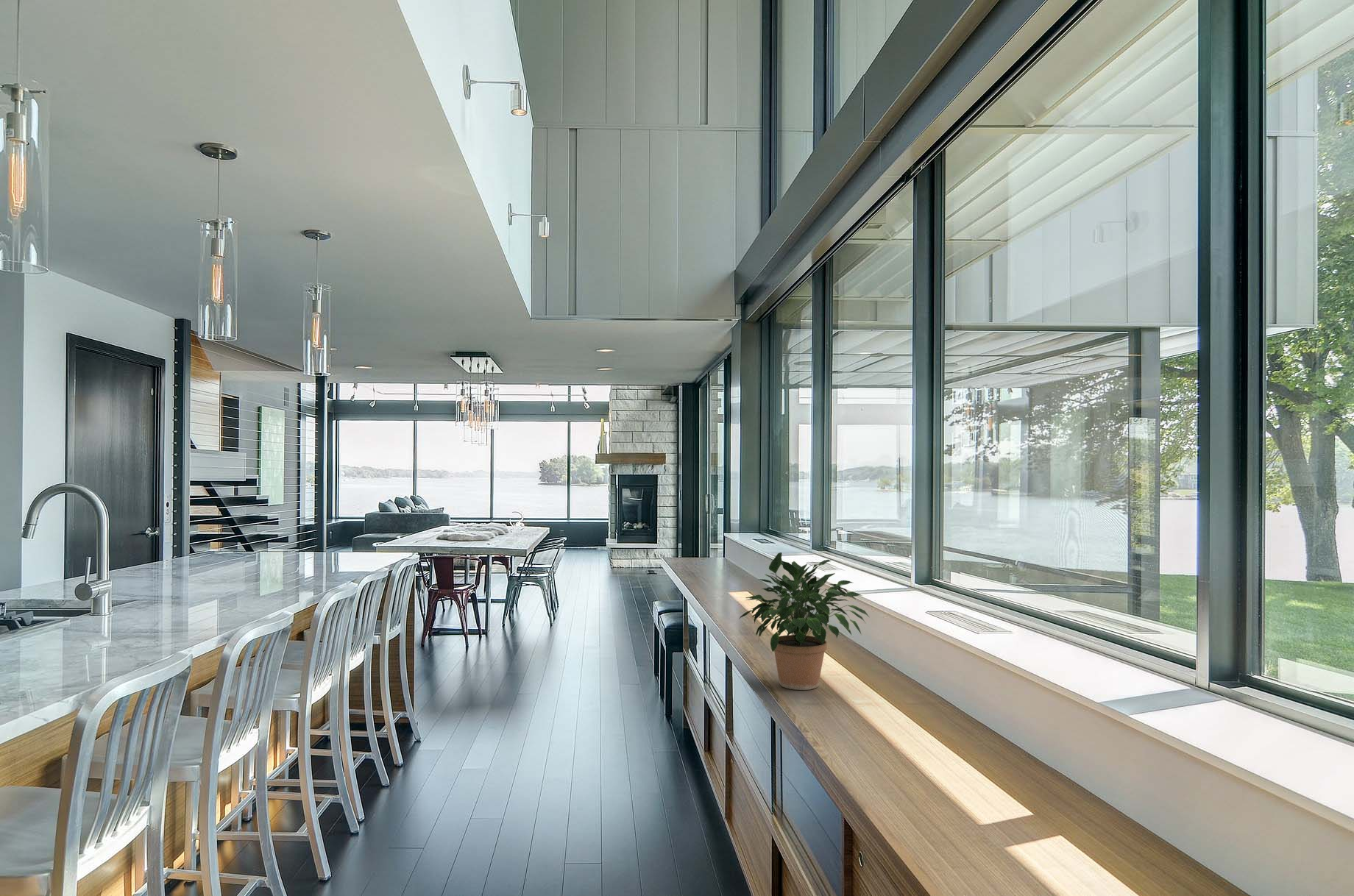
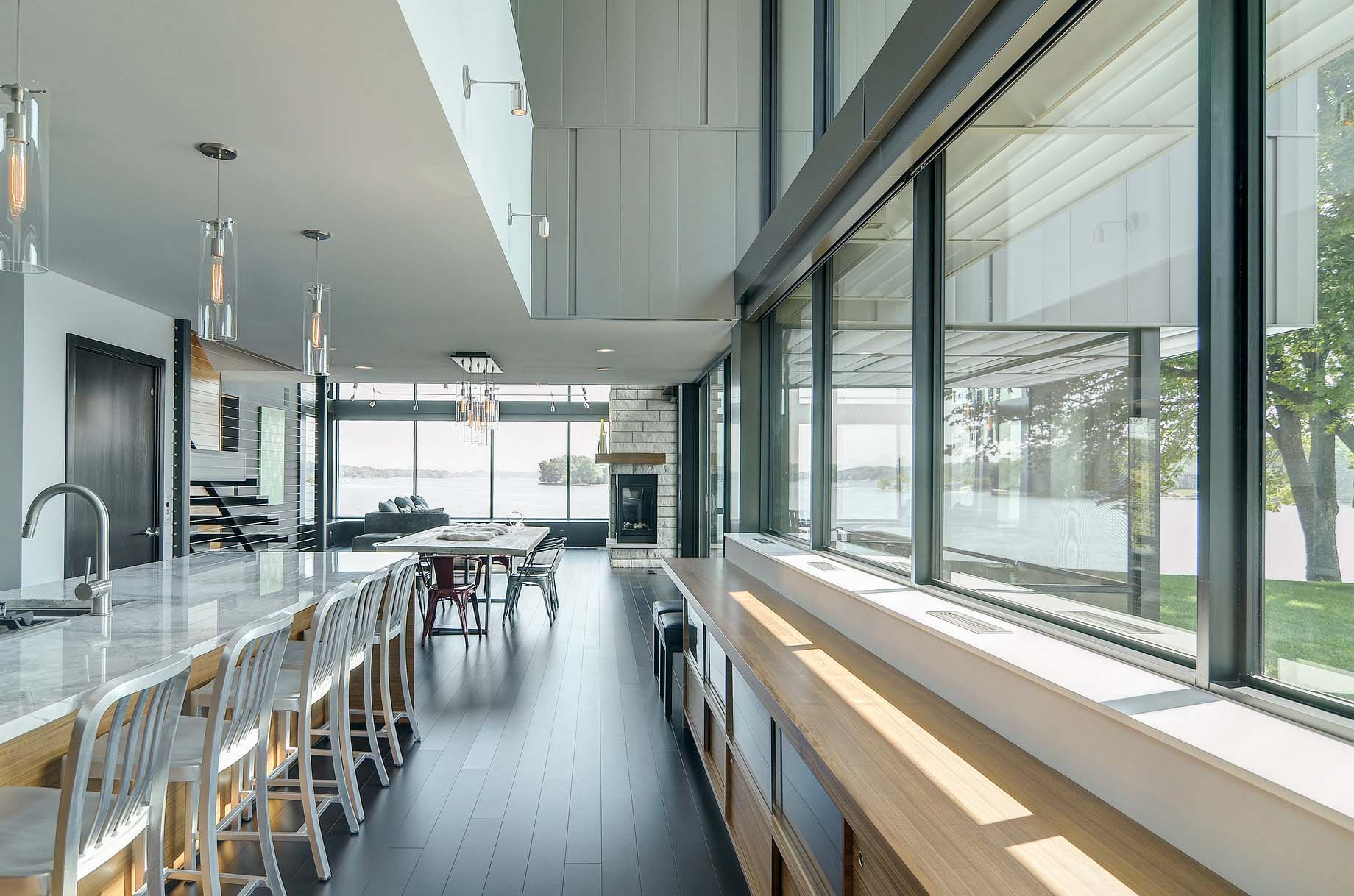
- potted plant (807, 616)
